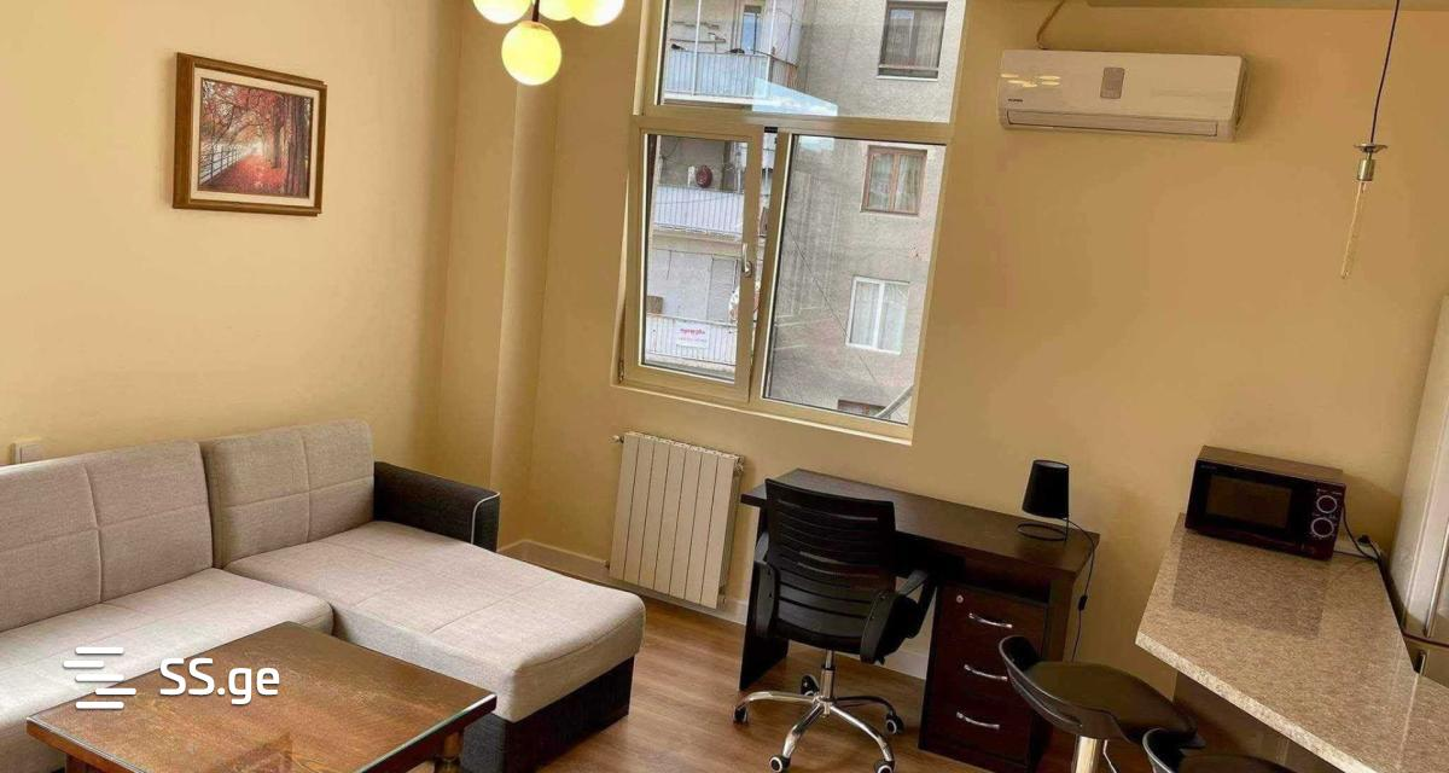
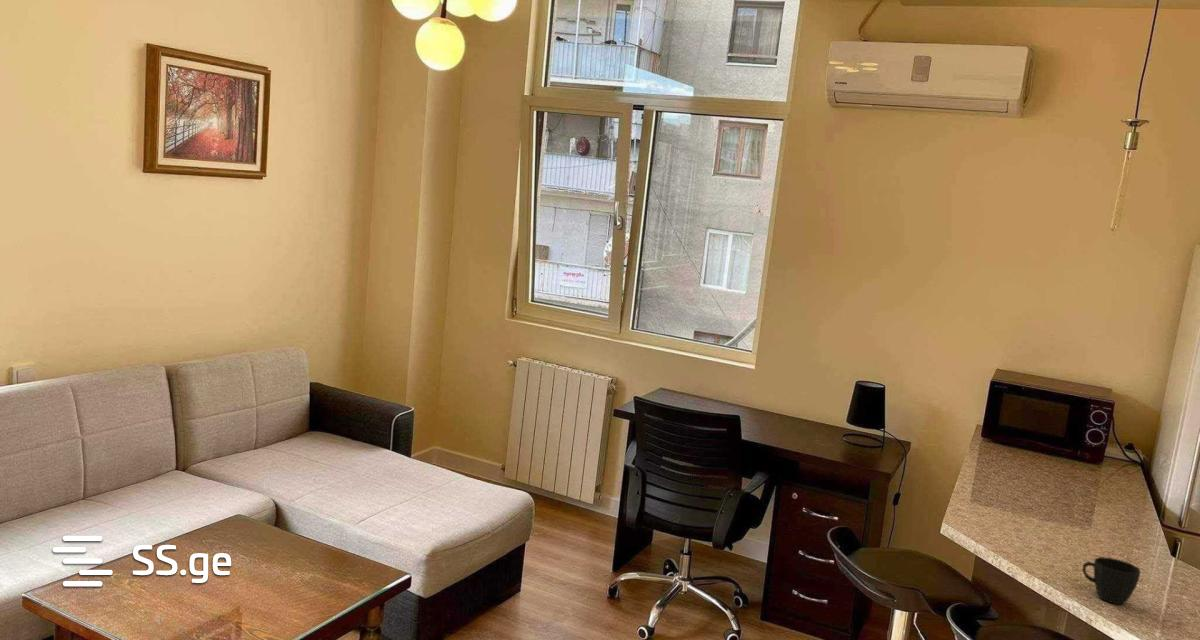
+ cup (1111, 581)
